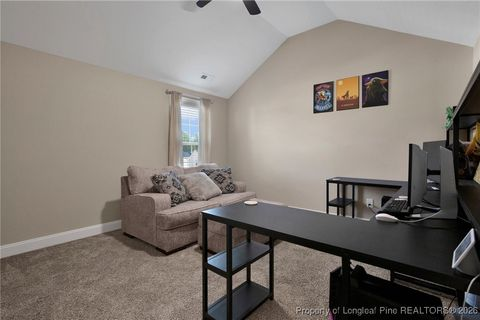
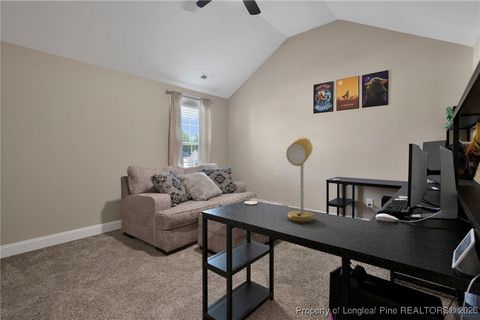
+ desk lamp (301, 178)
